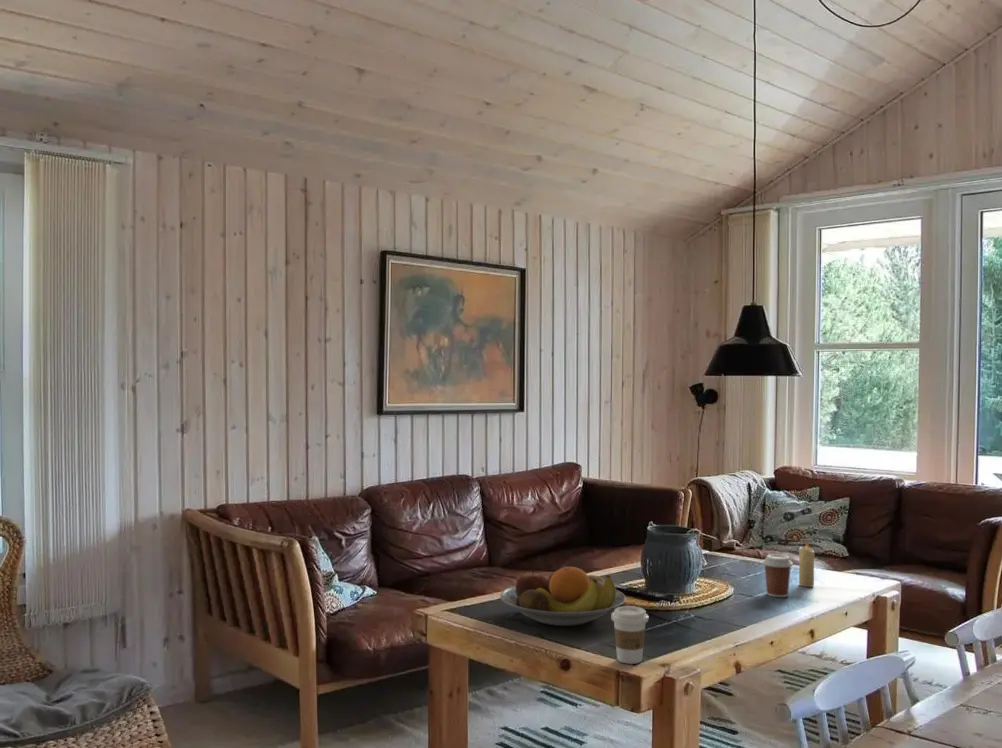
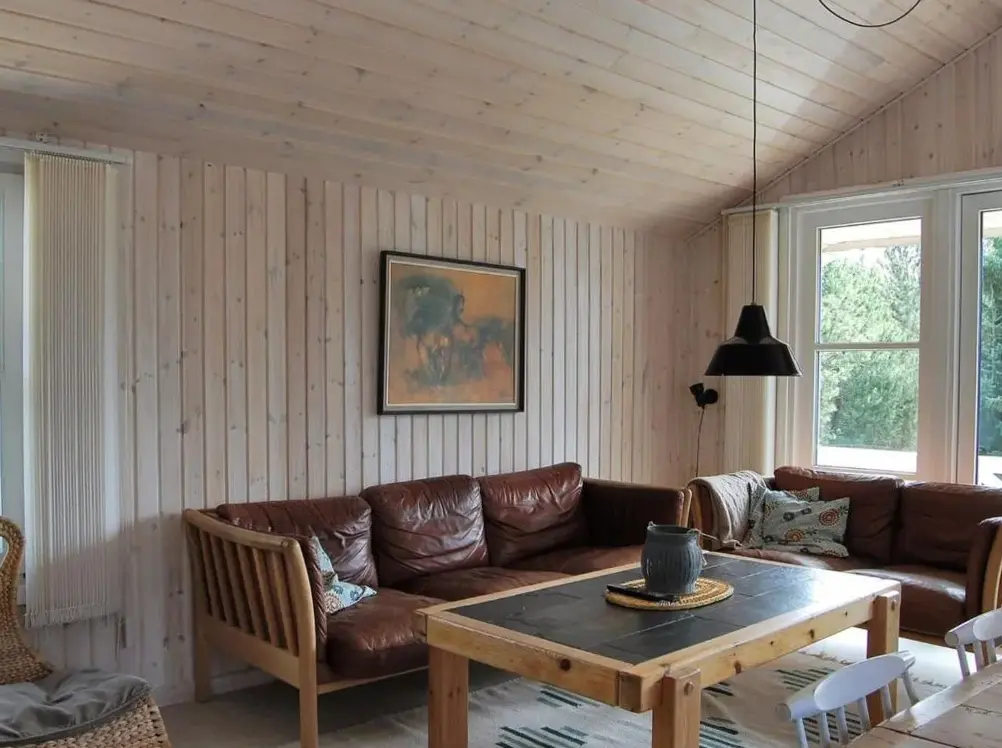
- fruit bowl (562, 590)
- coffee cup (629, 634)
- candle (806, 562)
- coffee cup (777, 575)
